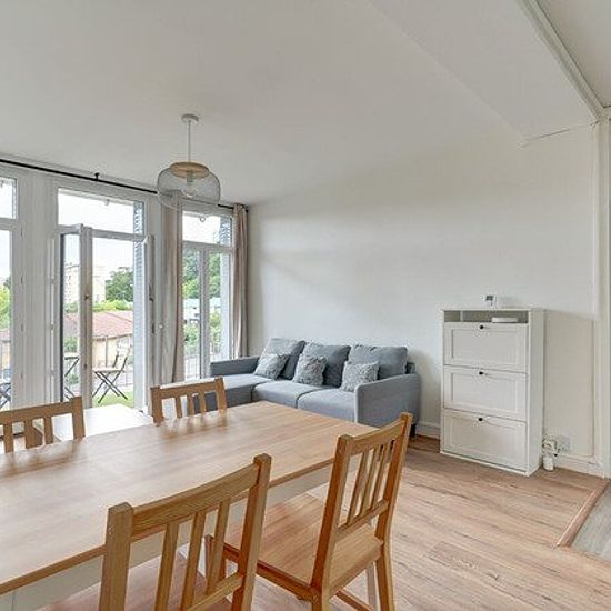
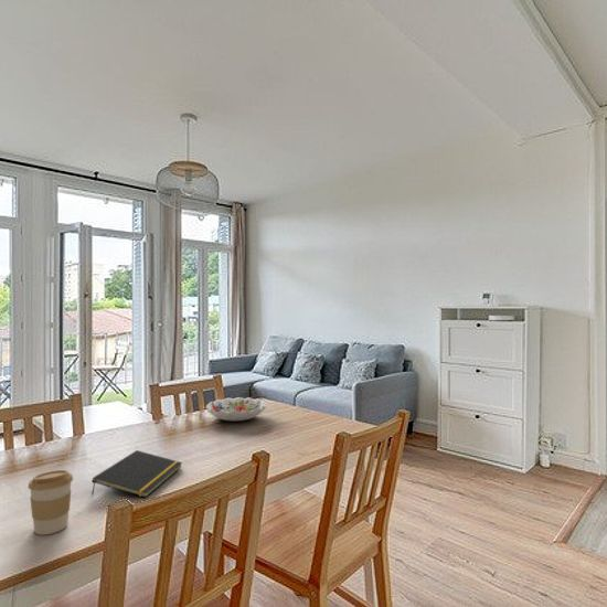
+ coffee cup (51, 499)
+ decorative bowl (236, 411)
+ notepad (140, 471)
